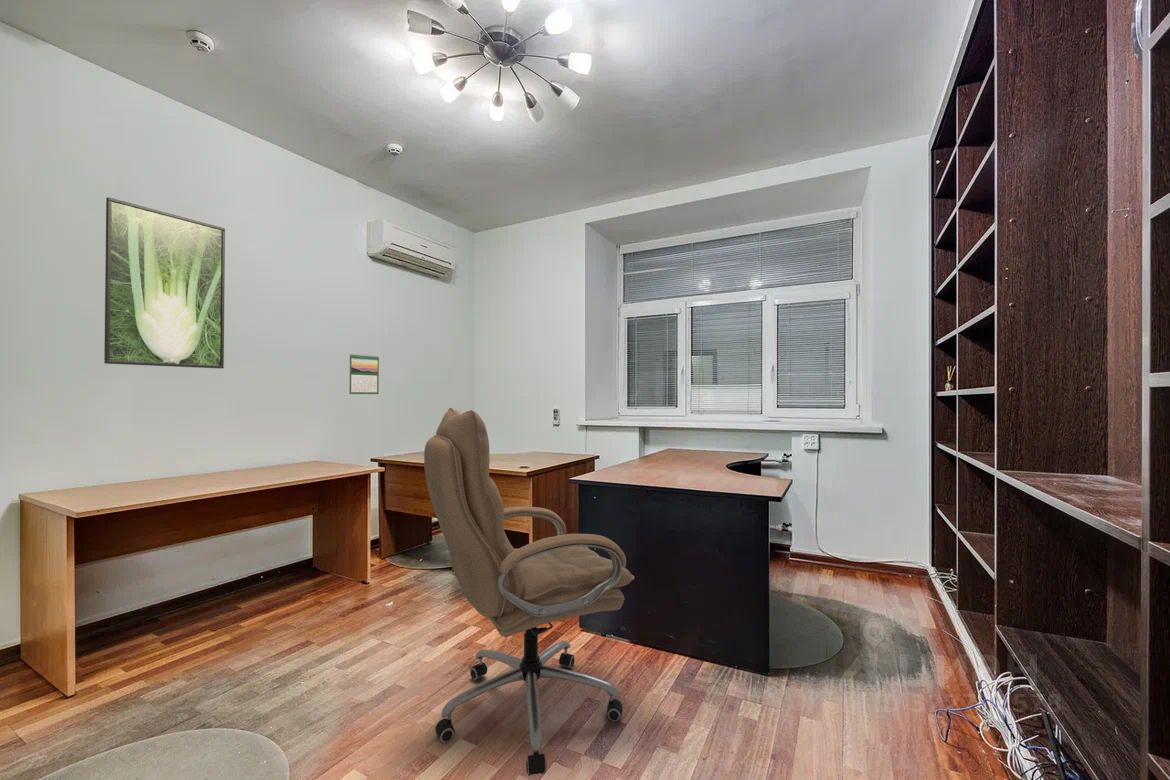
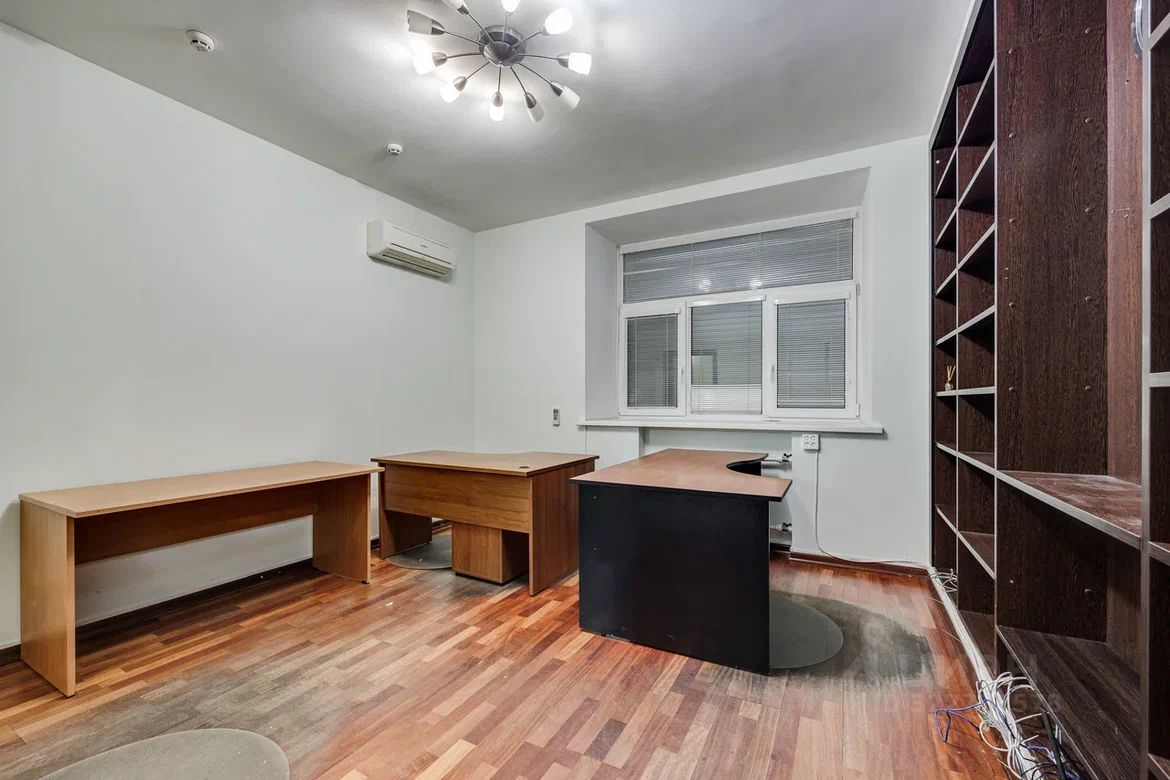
- office chair (526, 558)
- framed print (169, 290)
- calendar (364, 374)
